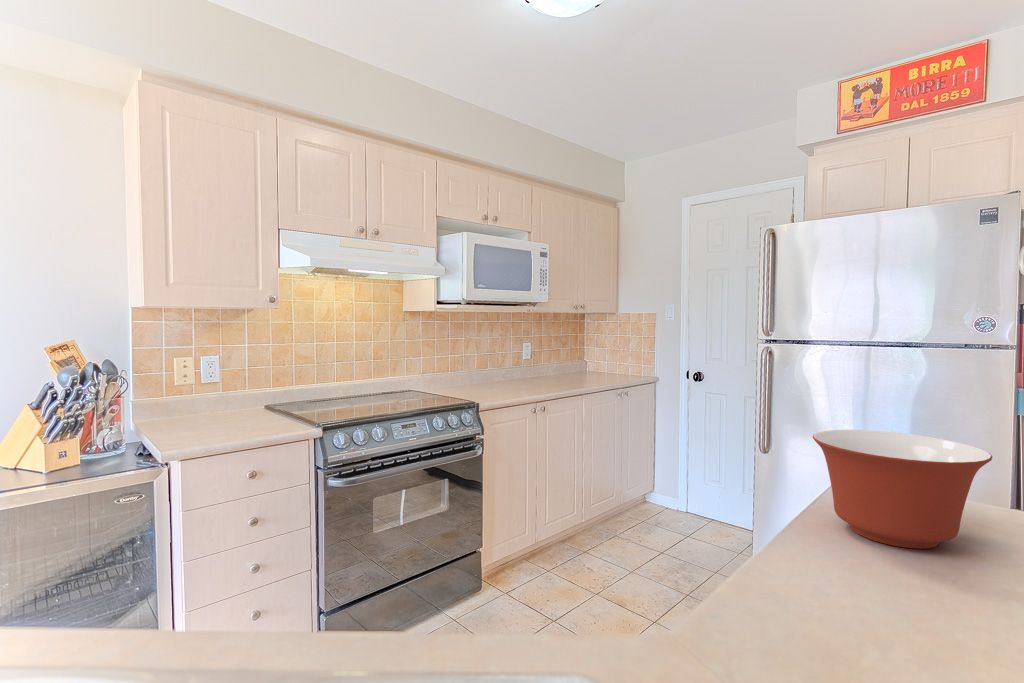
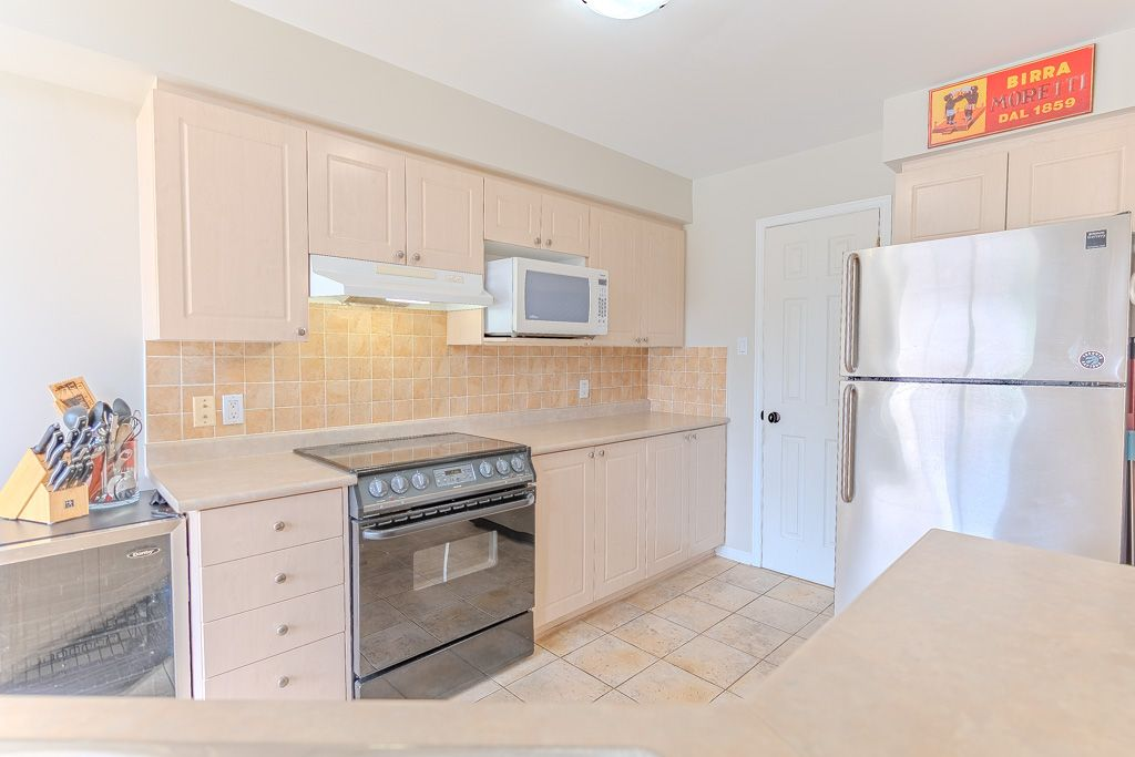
- mixing bowl (893, 488)
